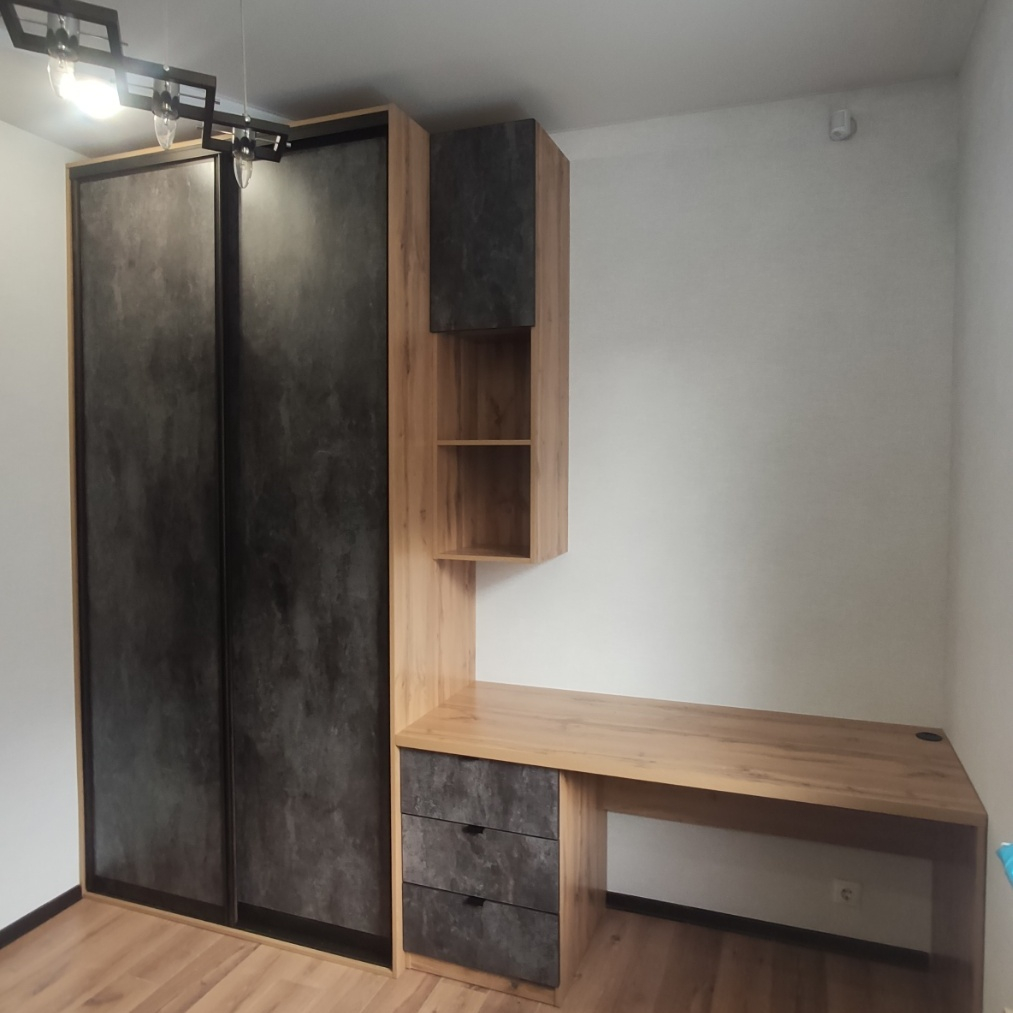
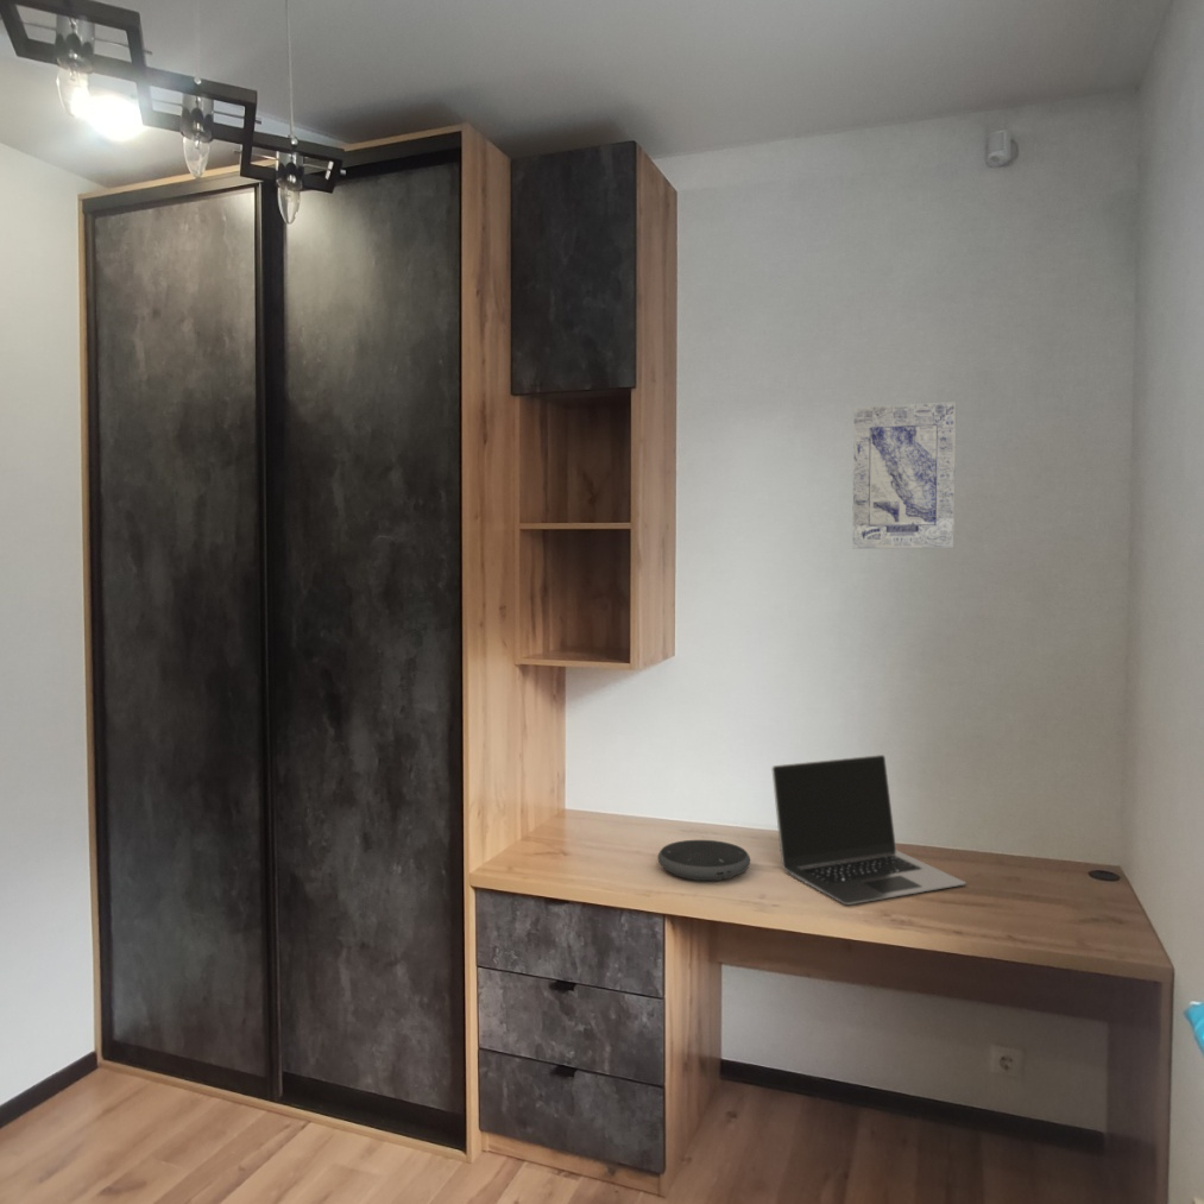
+ wall art (903, 477)
+ speaker (701, 857)
+ laptop (866, 824)
